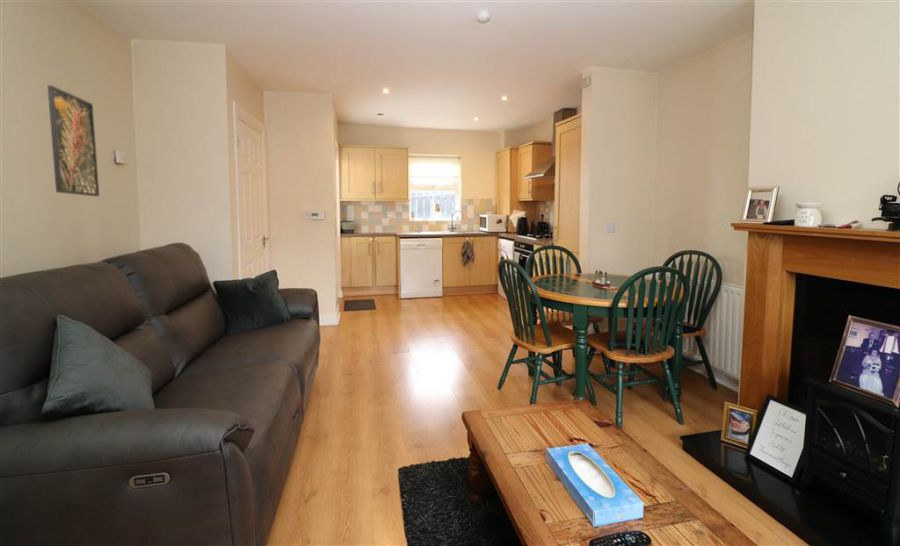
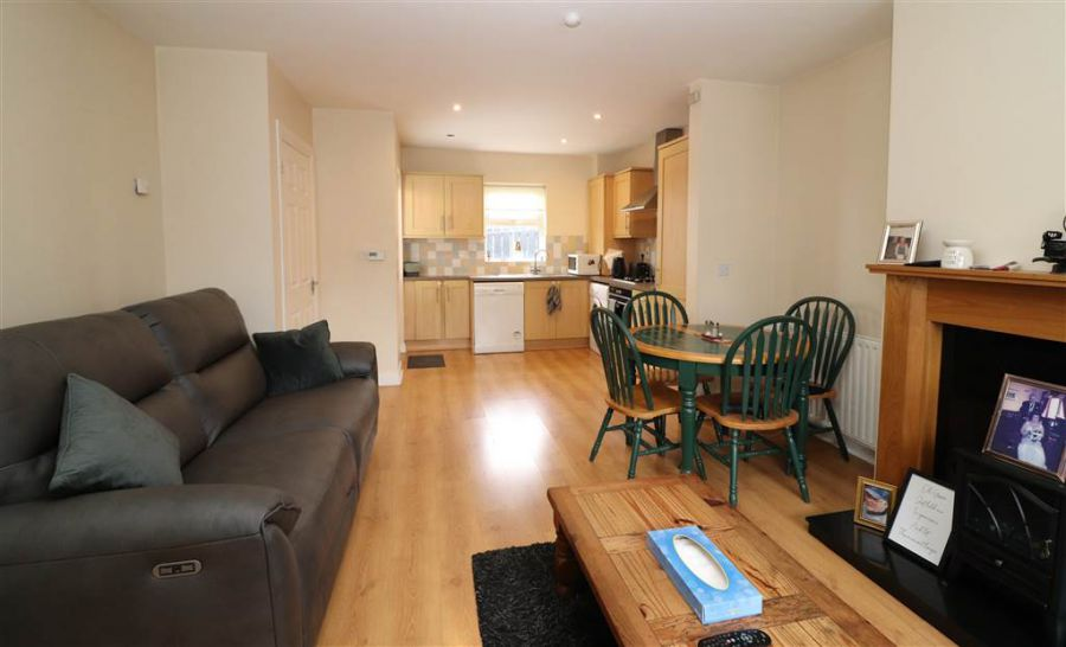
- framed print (75, 145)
